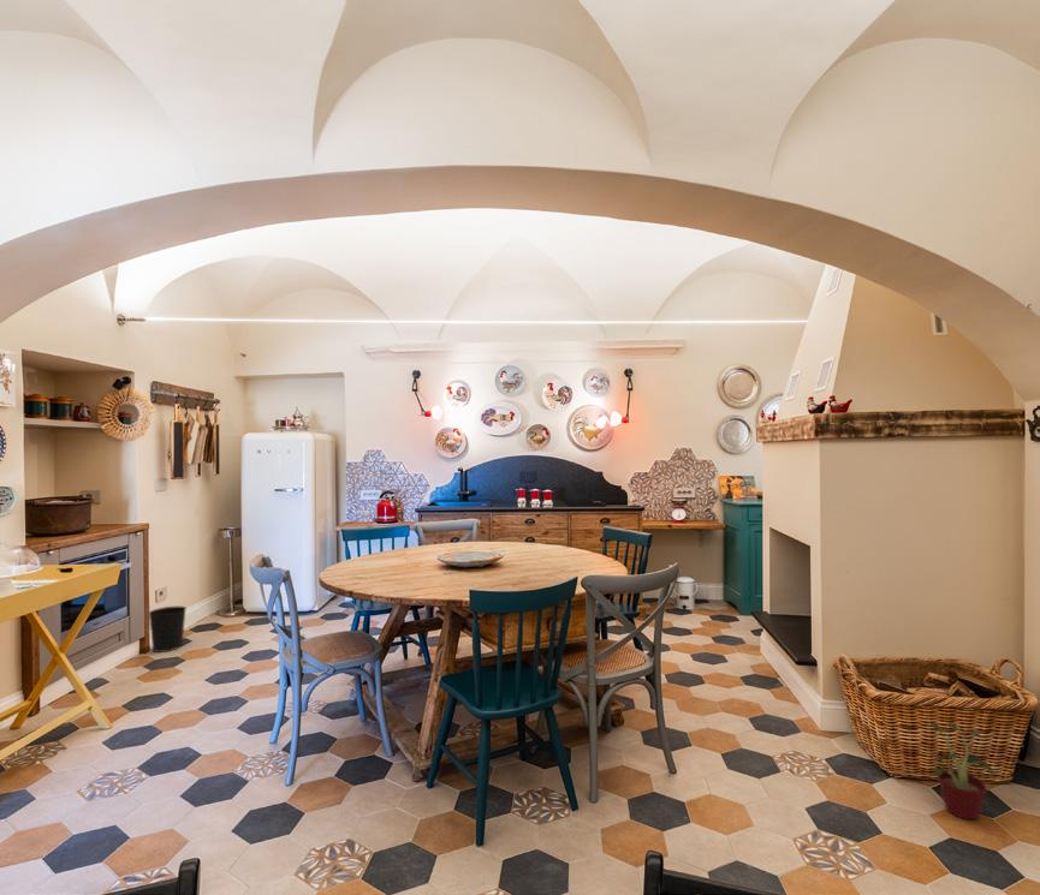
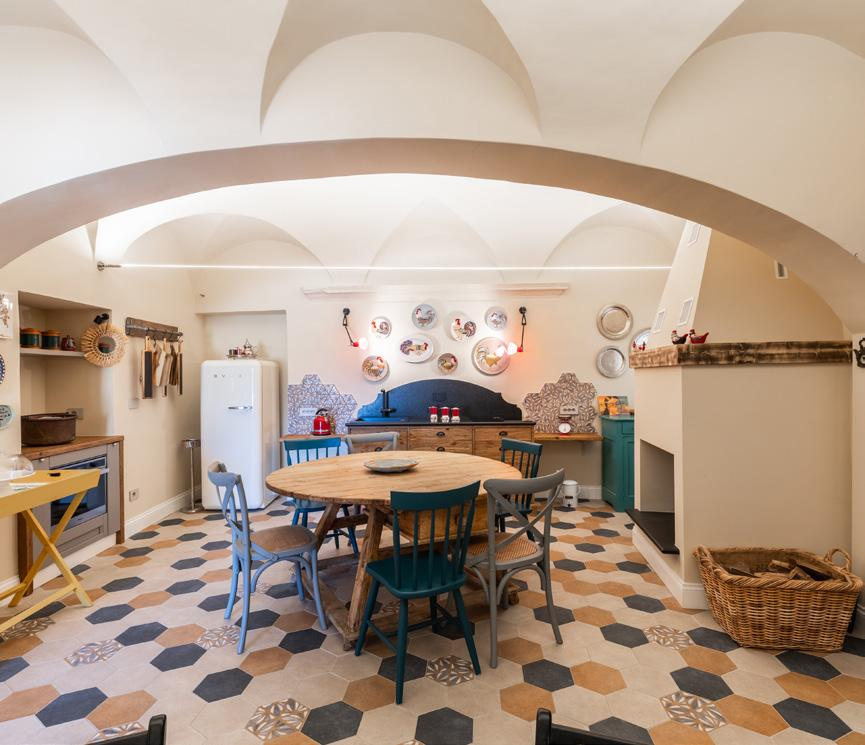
- potted plant (953, 760)
- wastebasket (167, 628)
